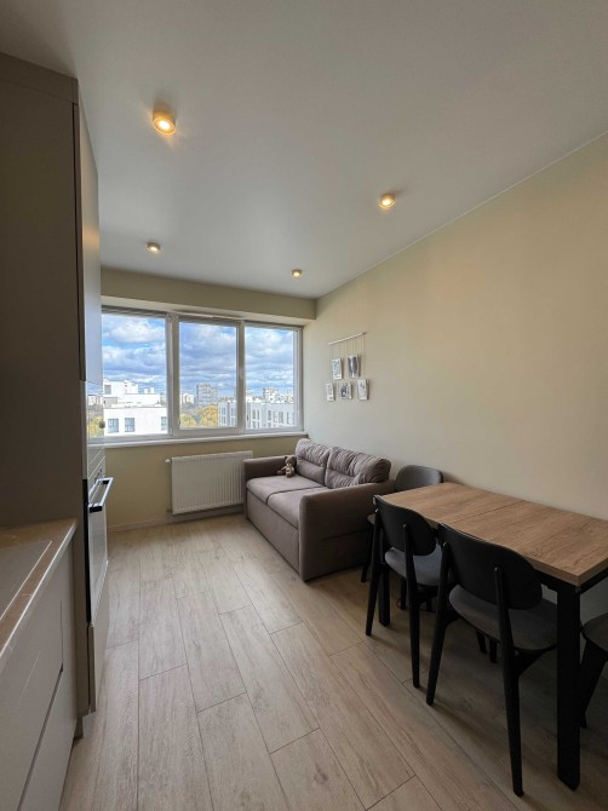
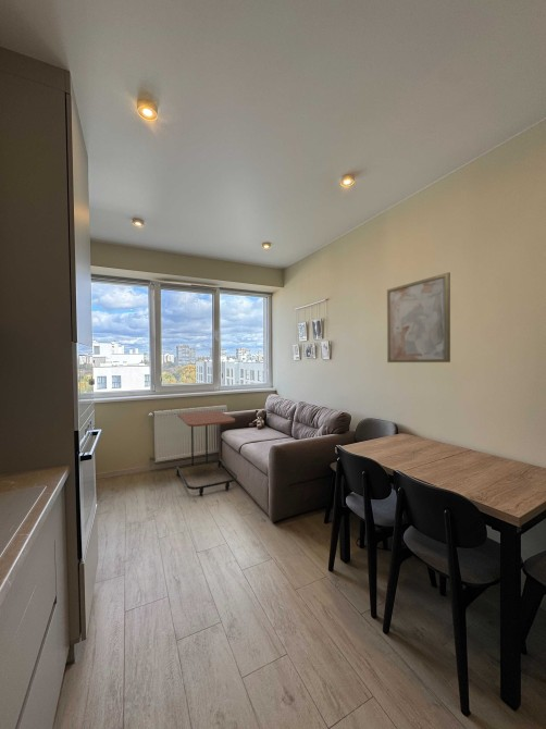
+ side table (206, 448)
+ wall art (414, 322)
